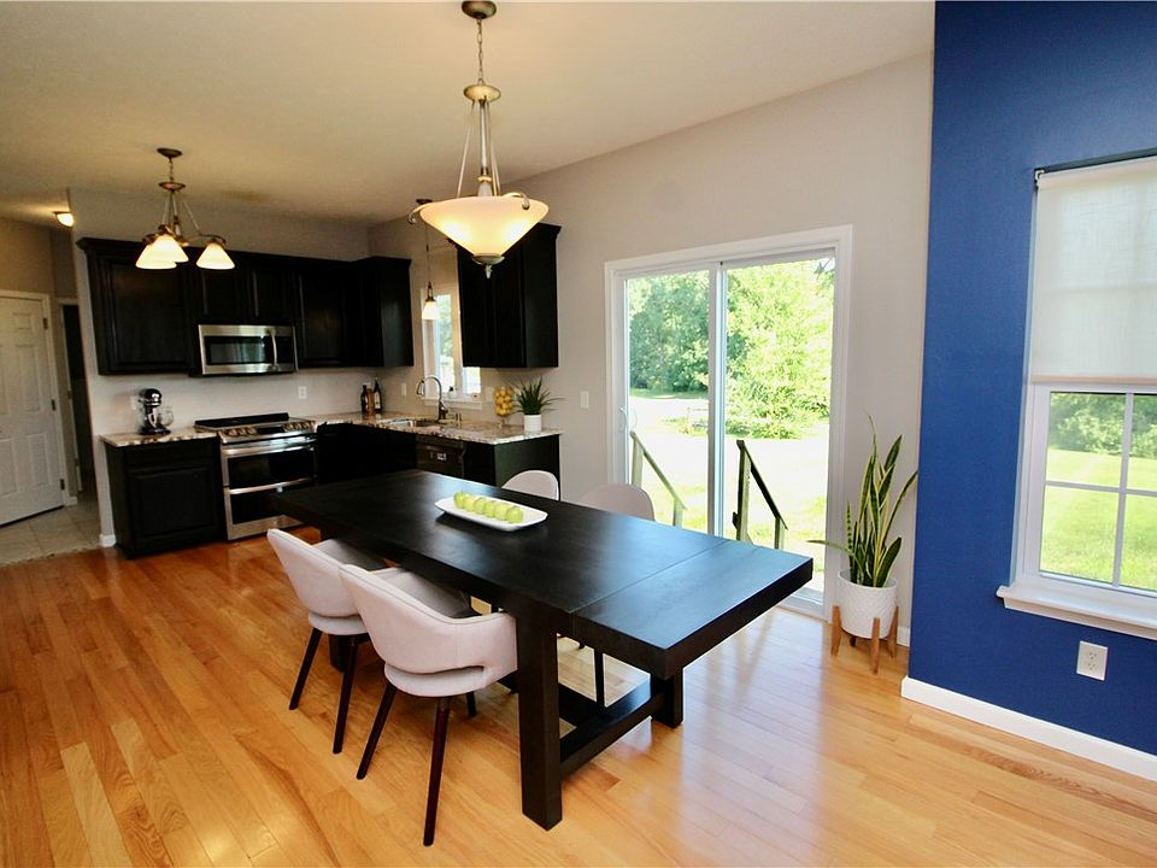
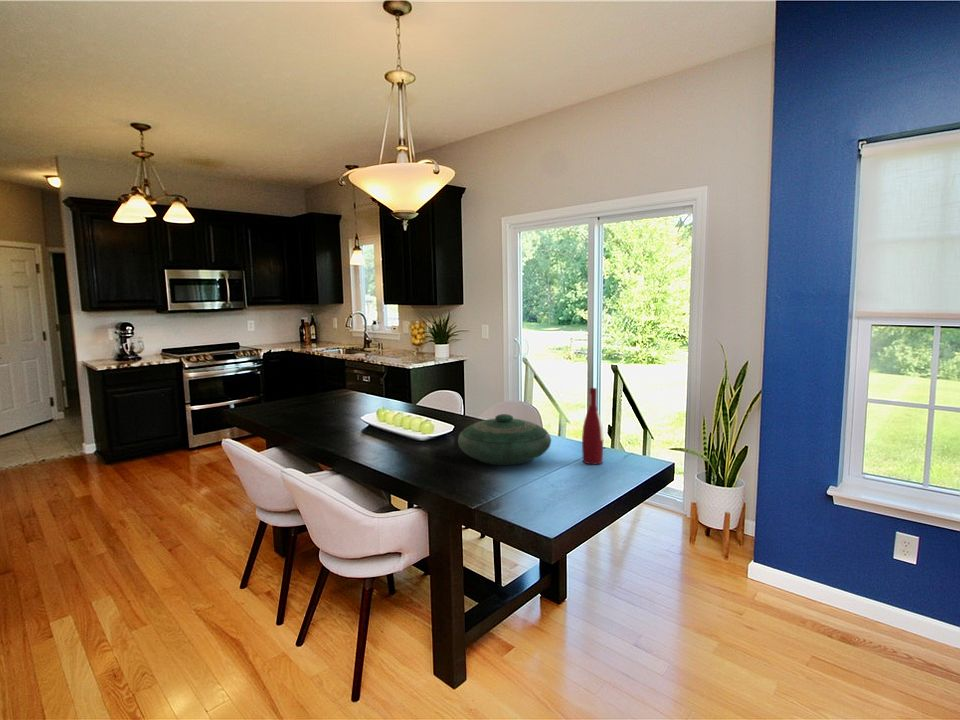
+ alcohol (592, 425)
+ decorative bowl (504, 435)
